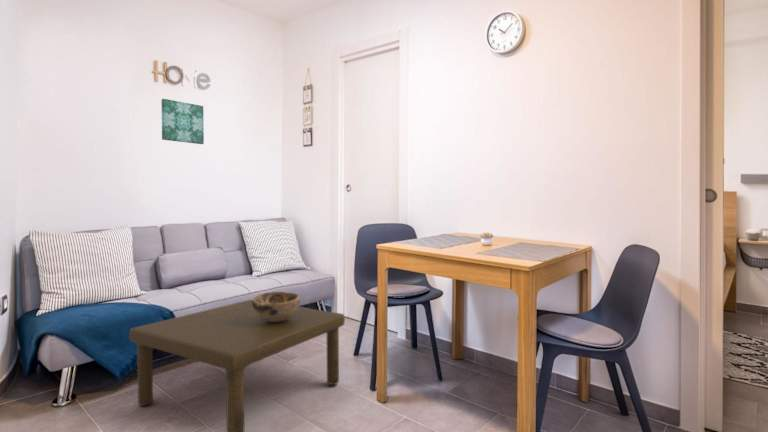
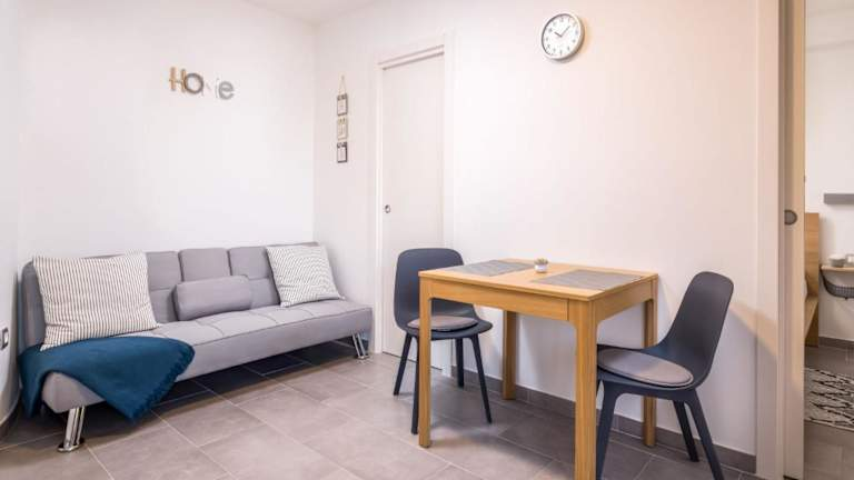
- wall art (183, 122)
- coffee table (244, 357)
- decorative bowl (276, 307)
